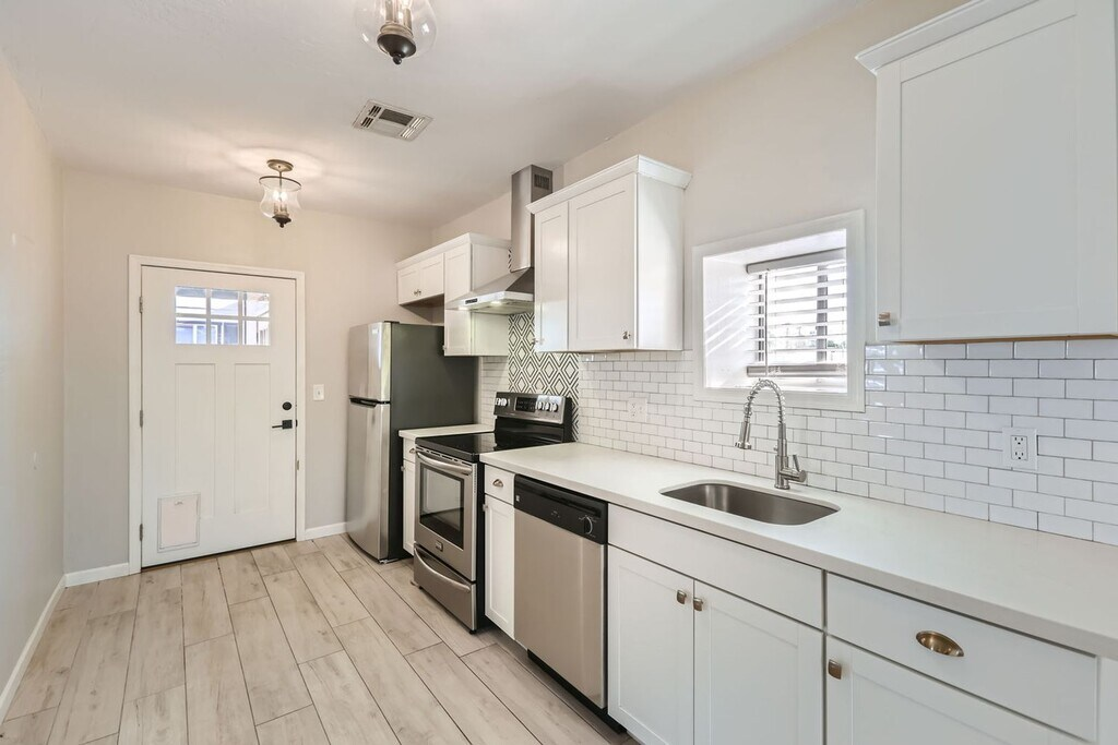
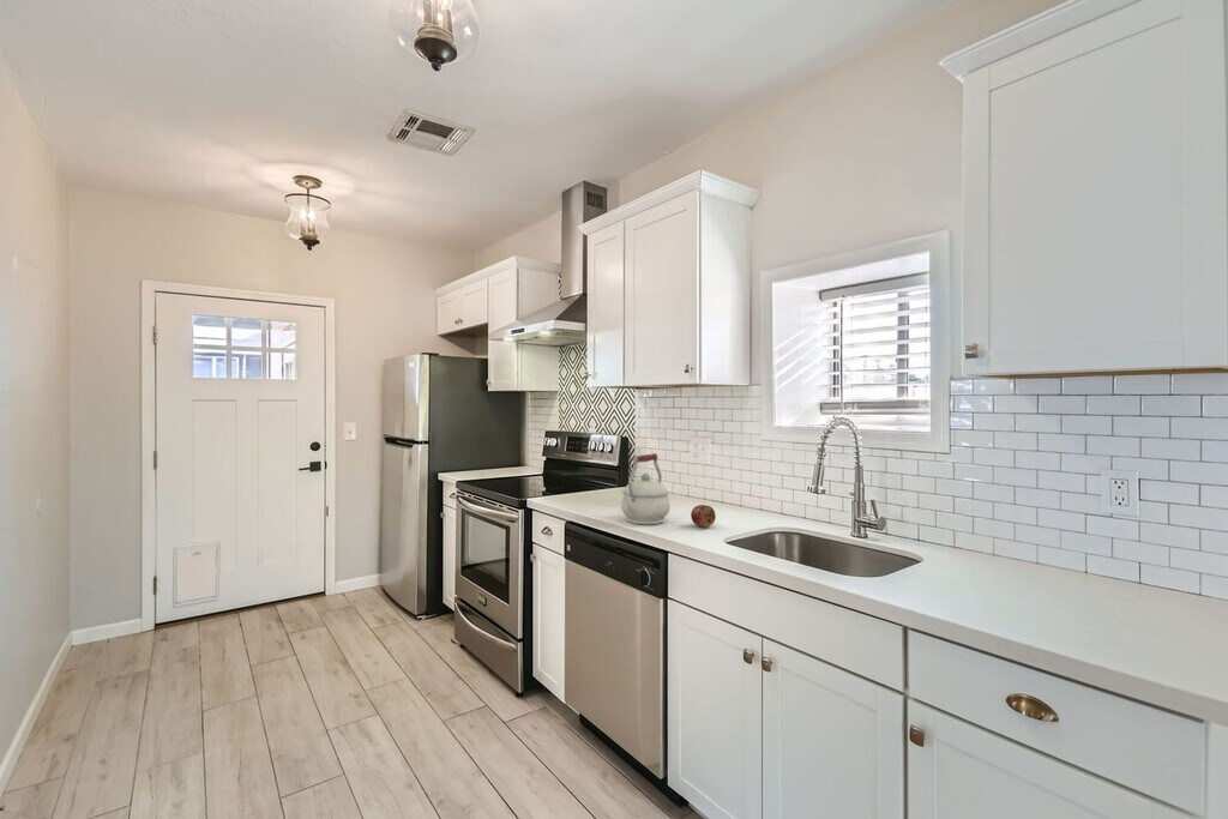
+ kettle (643, 488)
+ fruit (703, 514)
